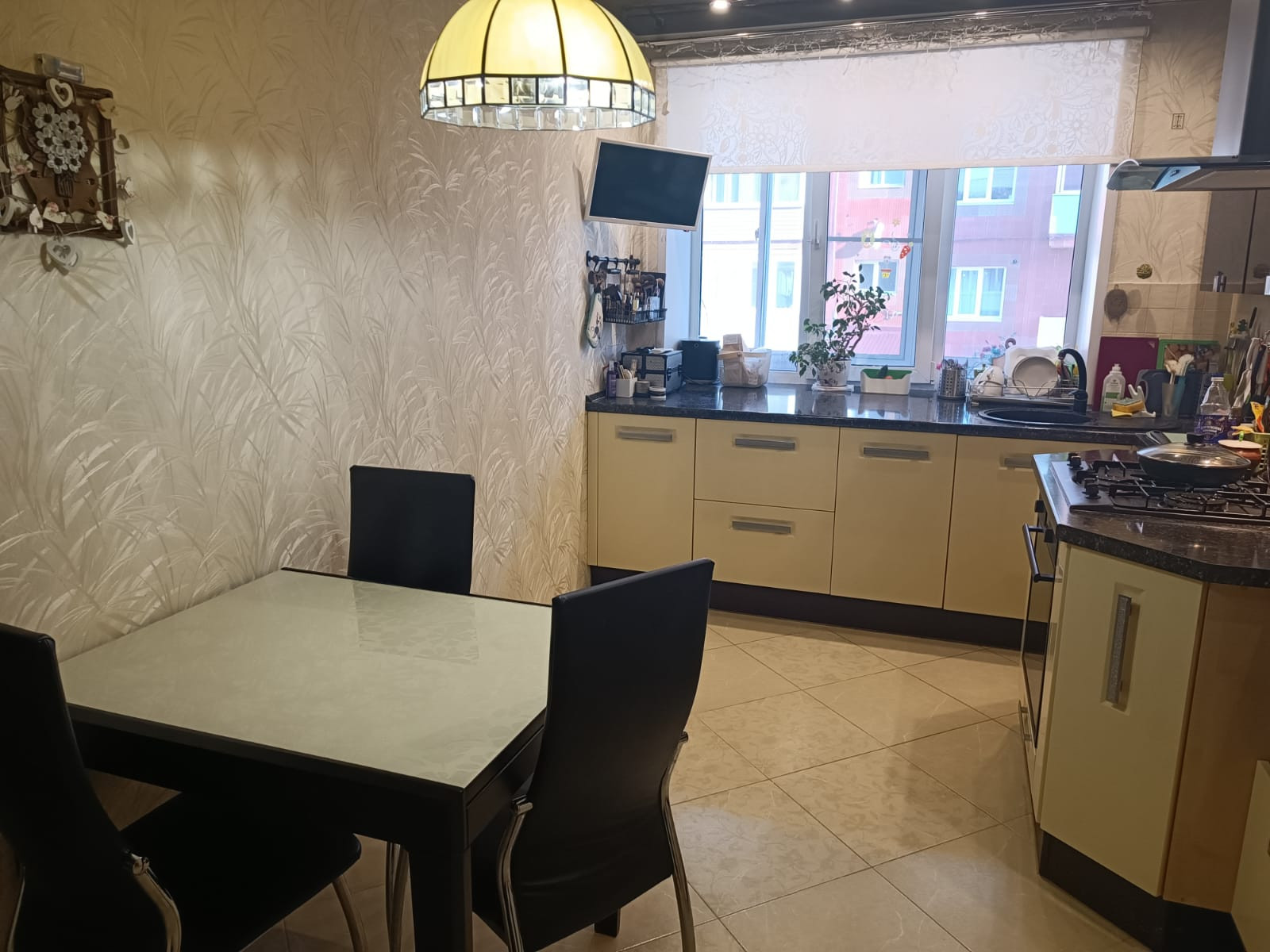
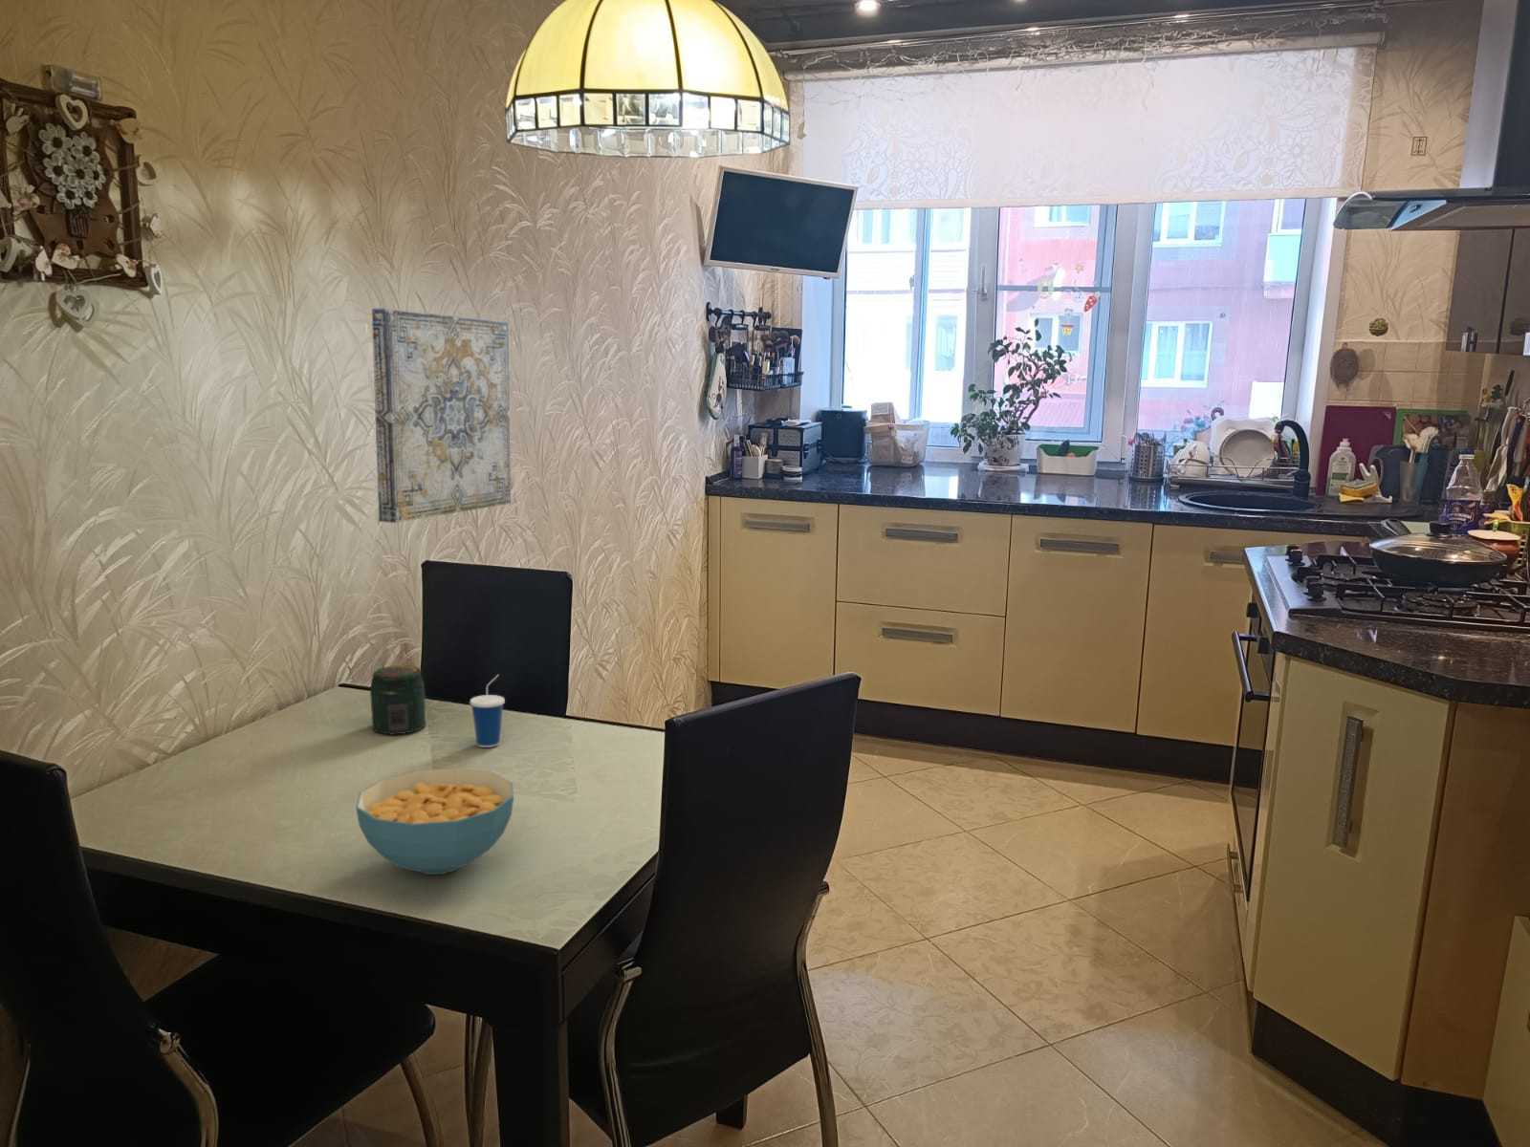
+ wall art (447, 414)
+ cup (487, 710)
+ jar (398, 699)
+ cereal bowl (437, 830)
